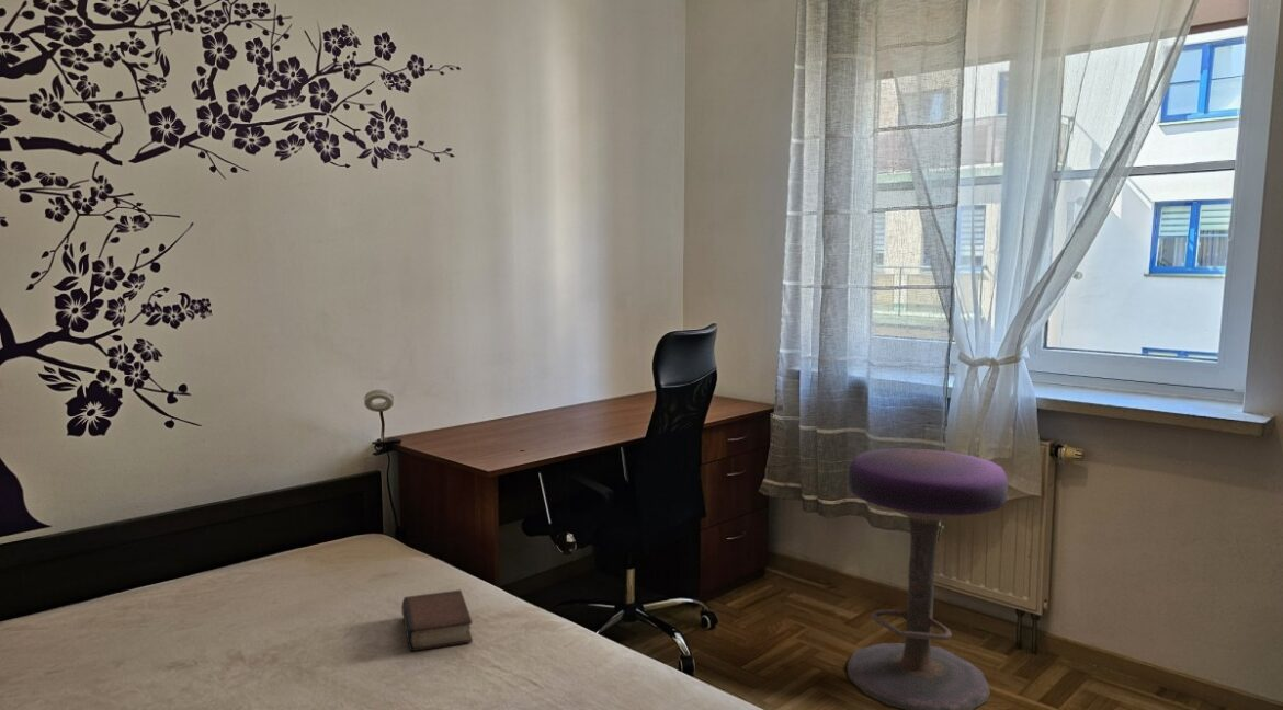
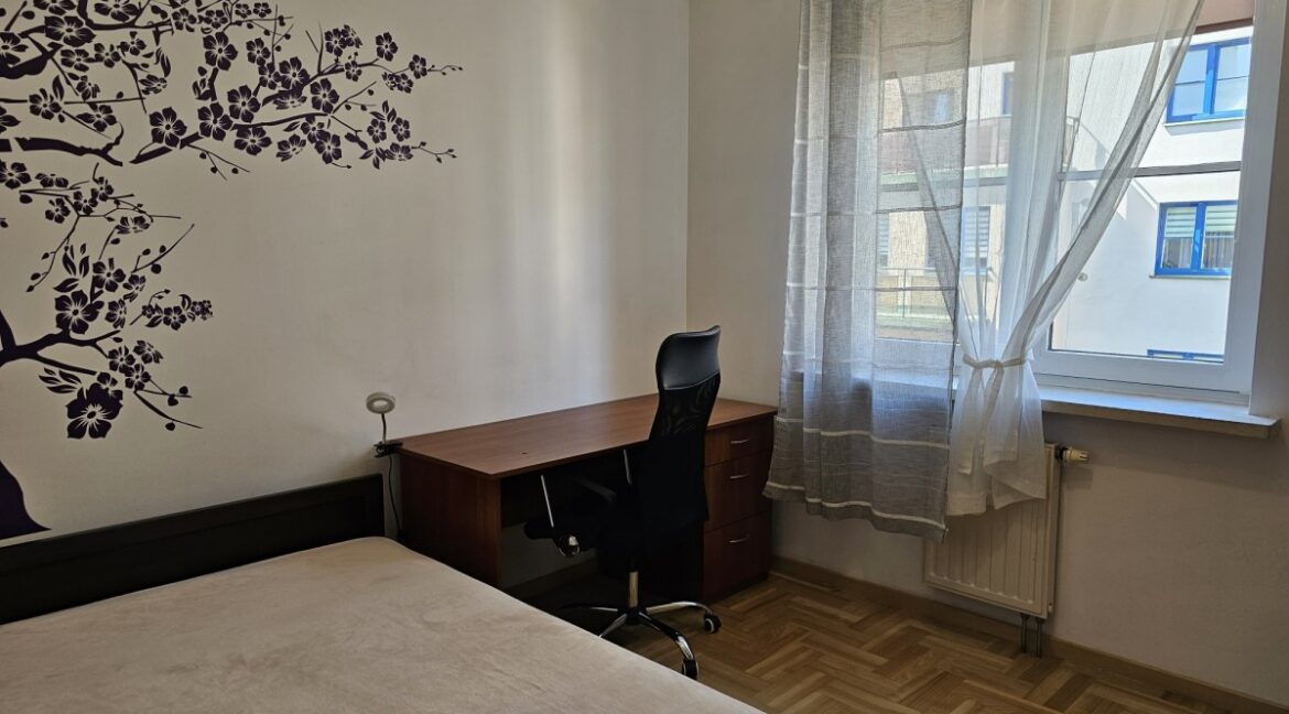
- book (435, 619)
- stool (921, 568)
